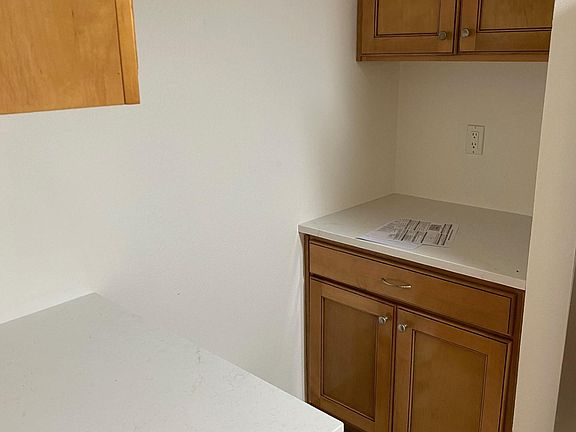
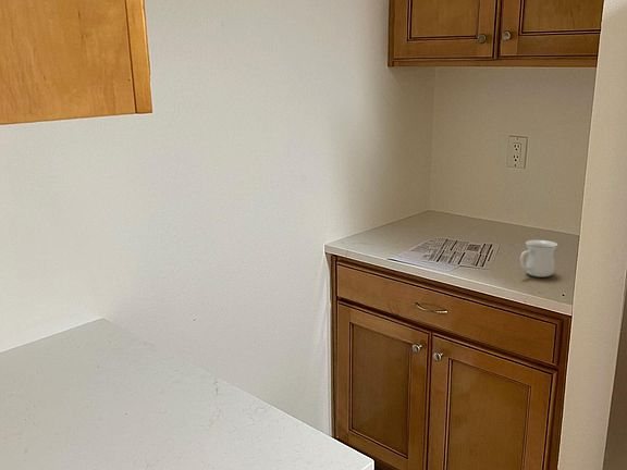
+ mug (536, 260)
